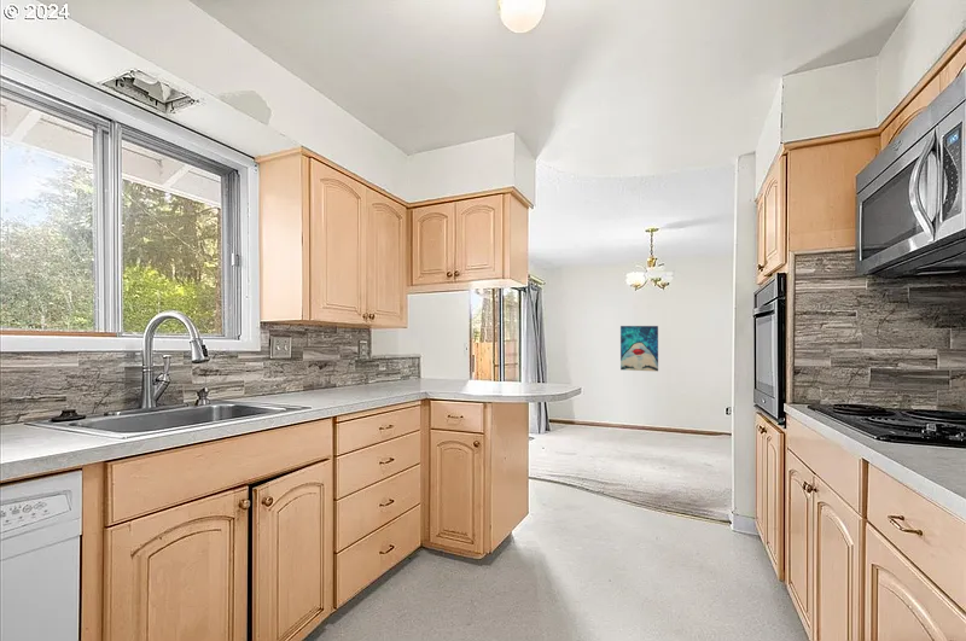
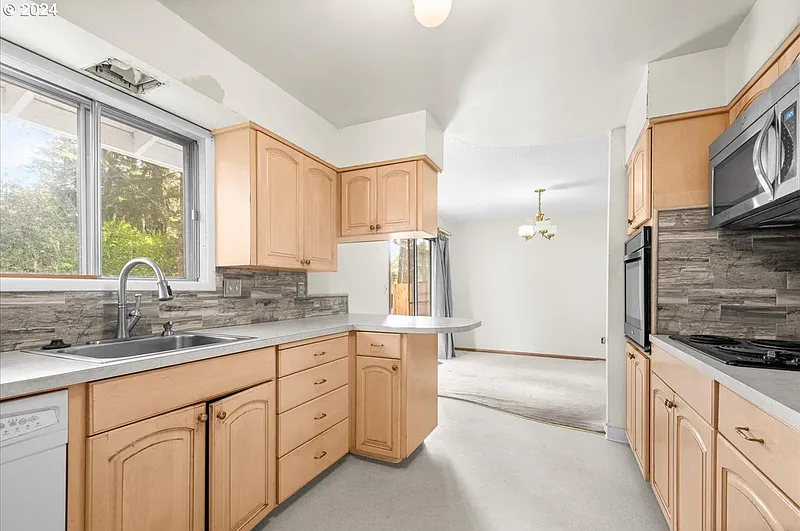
- wall art (639, 348)
